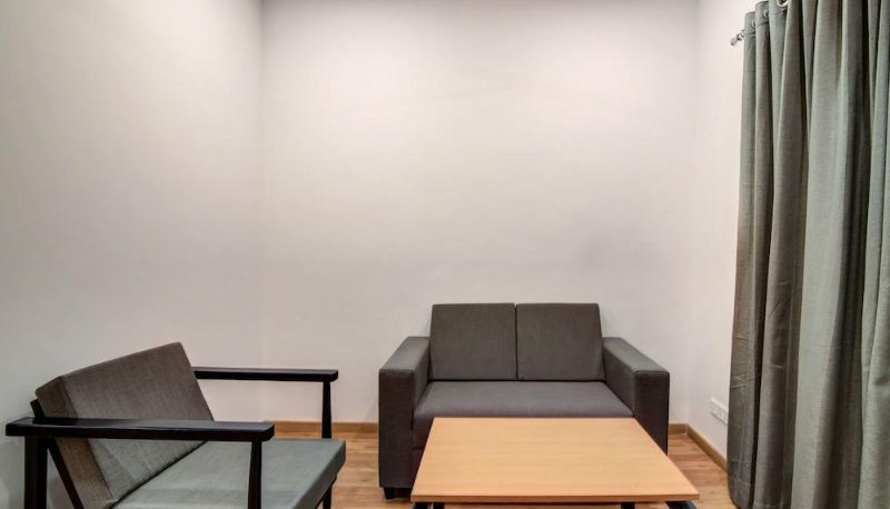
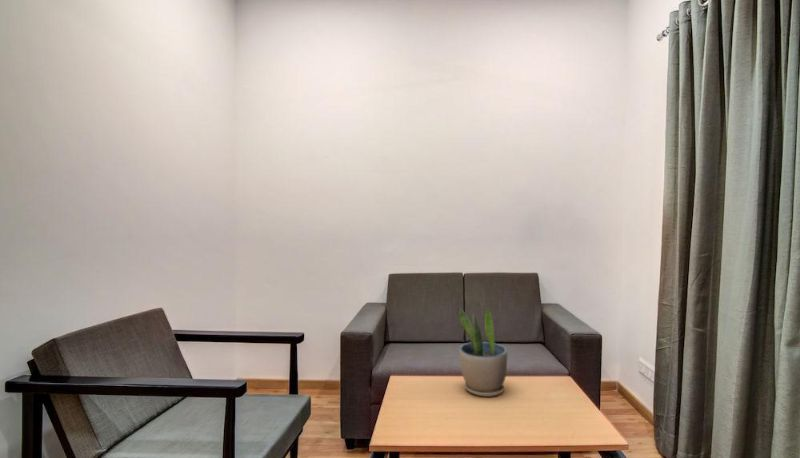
+ potted plant (483, 346)
